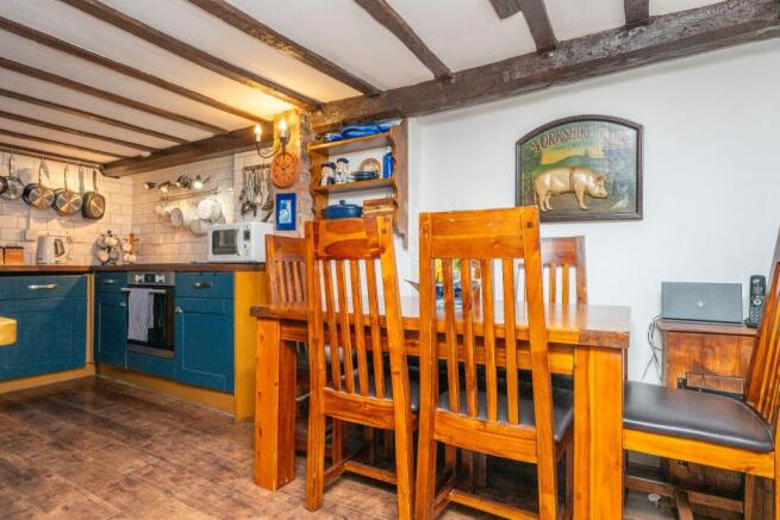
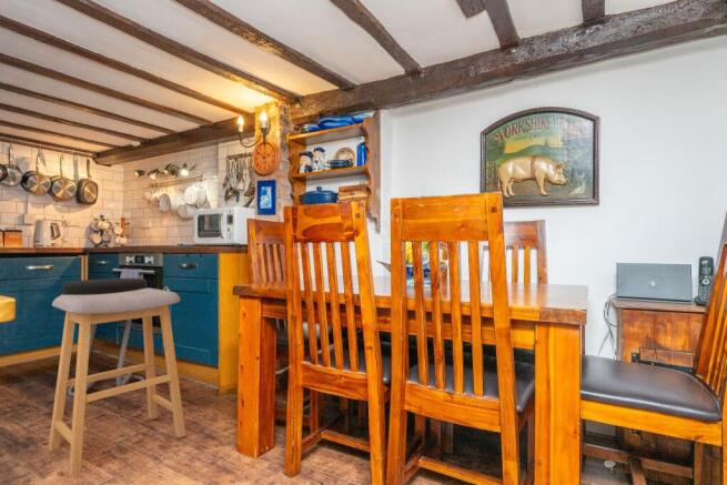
+ stool (94, 333)
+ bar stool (119, 368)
